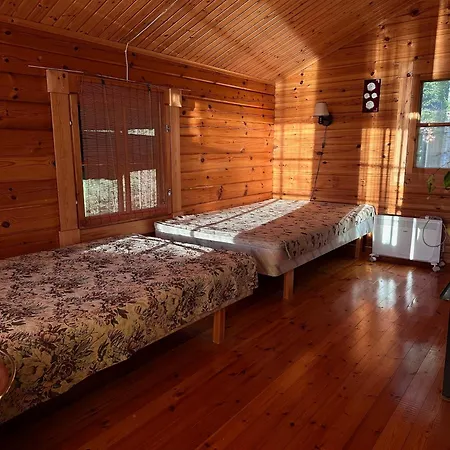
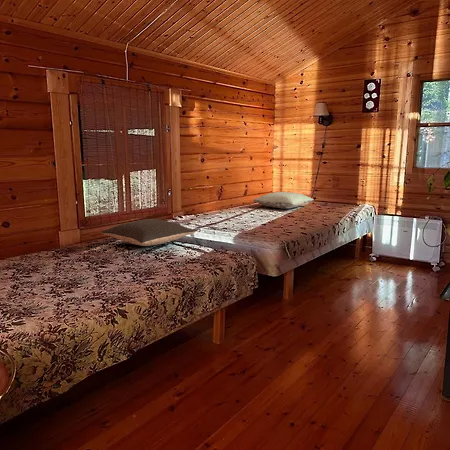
+ pillow (283, 199)
+ pillow (149, 231)
